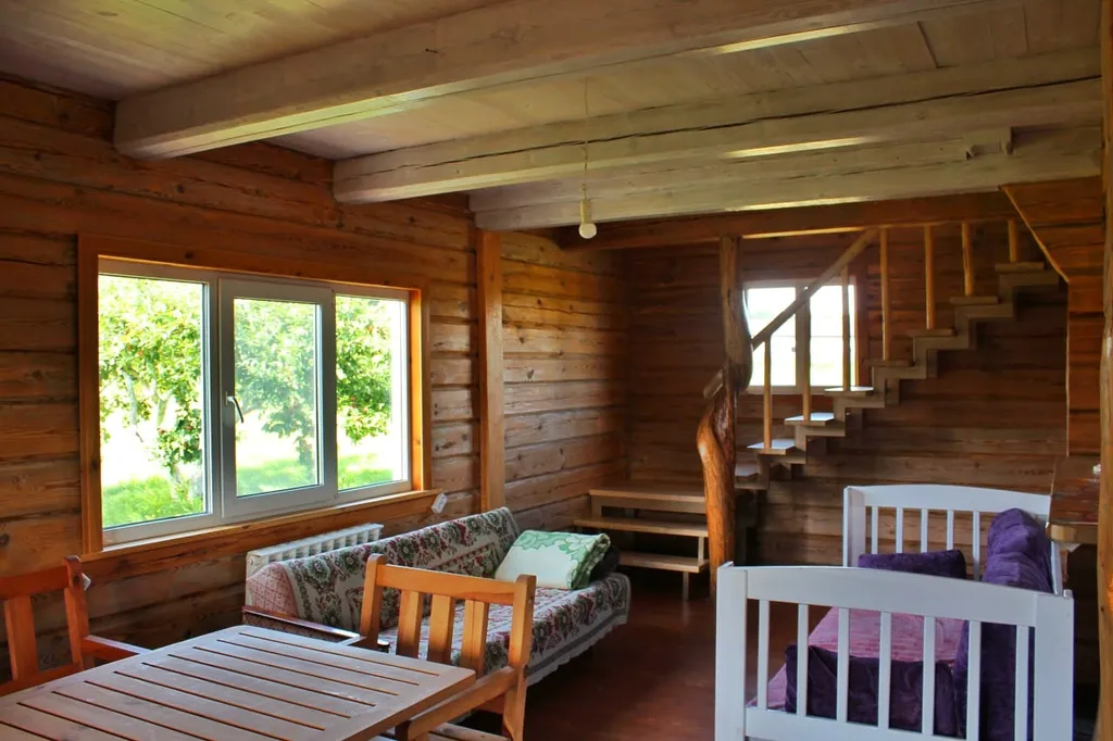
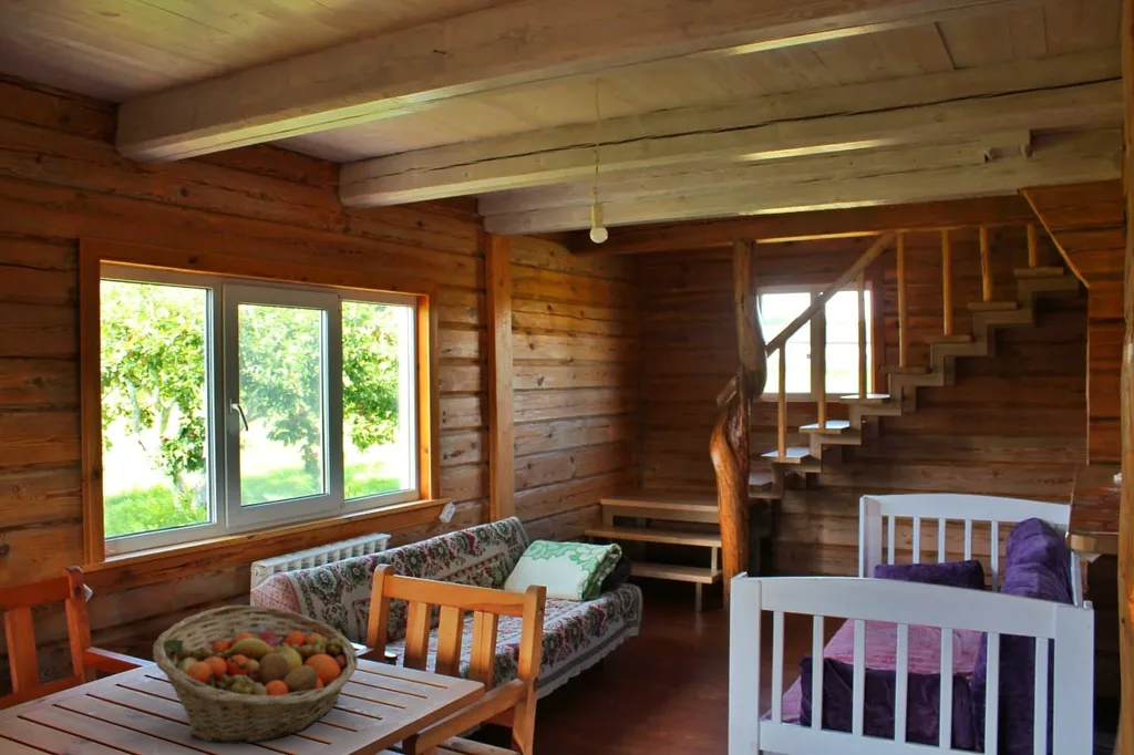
+ fruit basket (259, 668)
